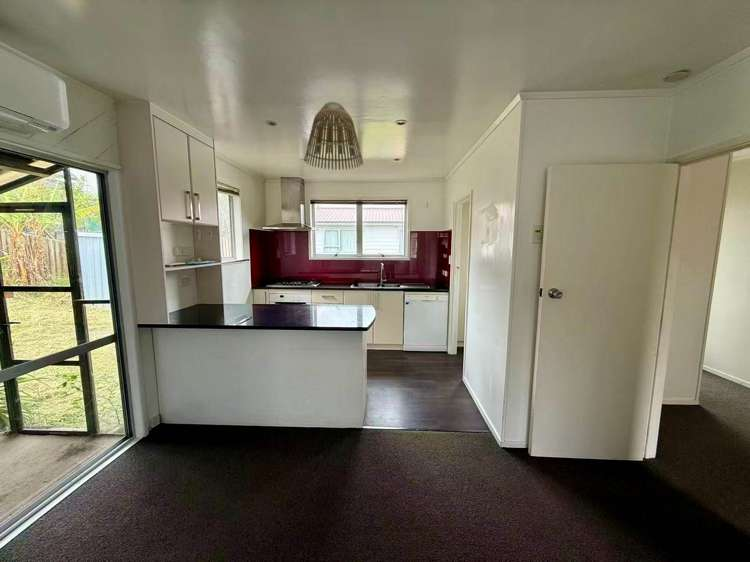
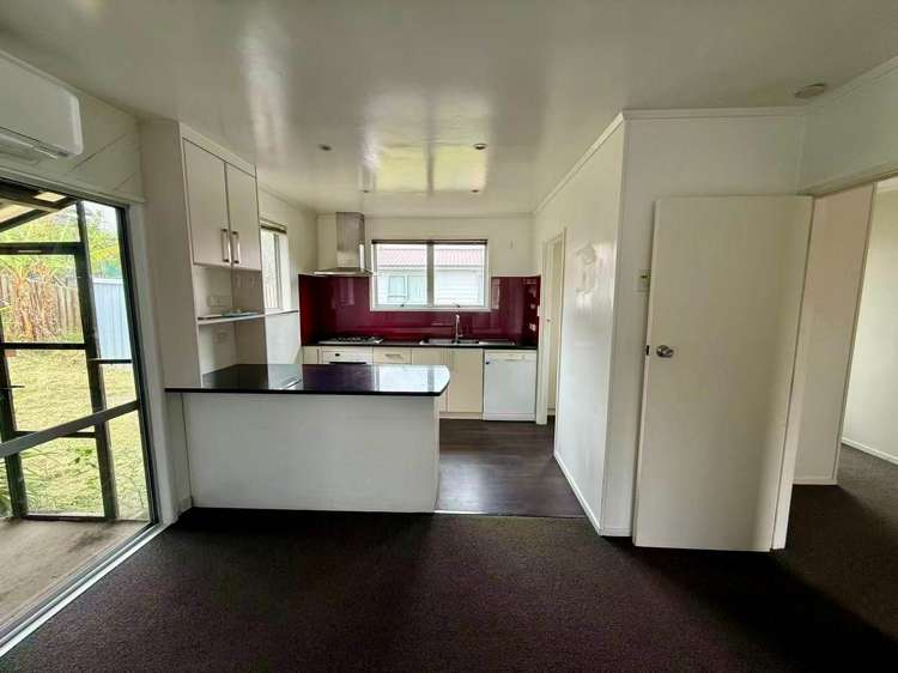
- lamp shade (334, 134)
